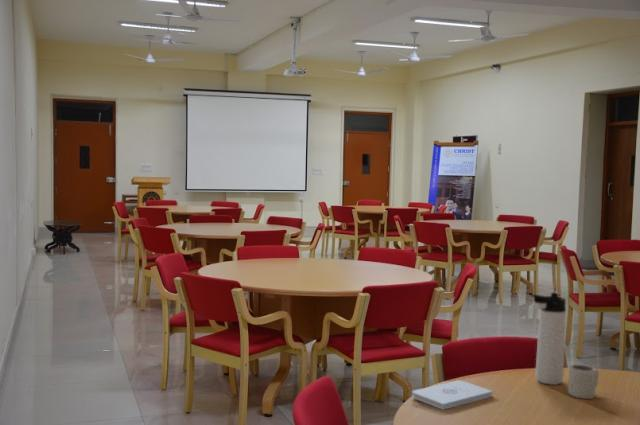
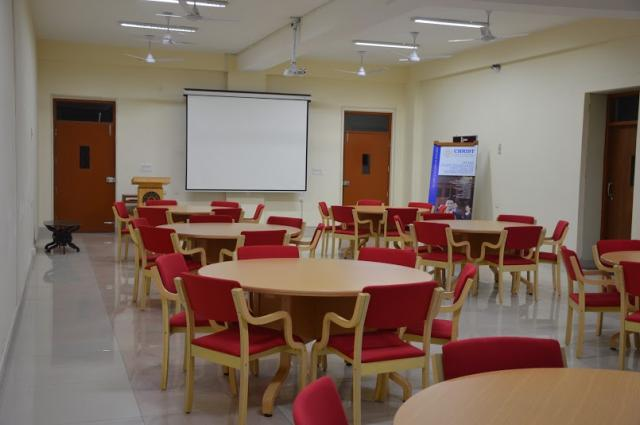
- notepad (451, 394)
- thermos bottle (546, 338)
- cup (585, 380)
